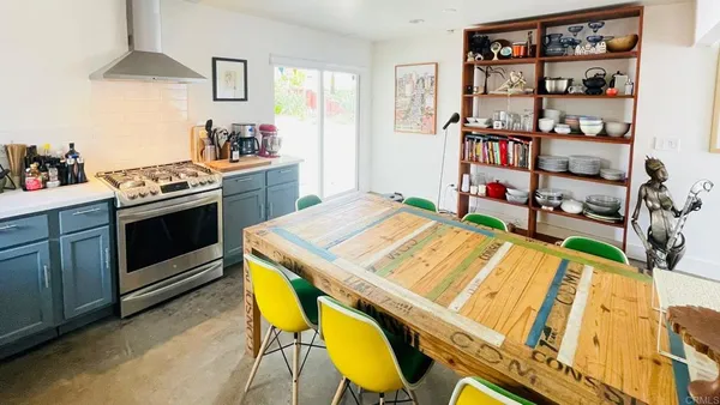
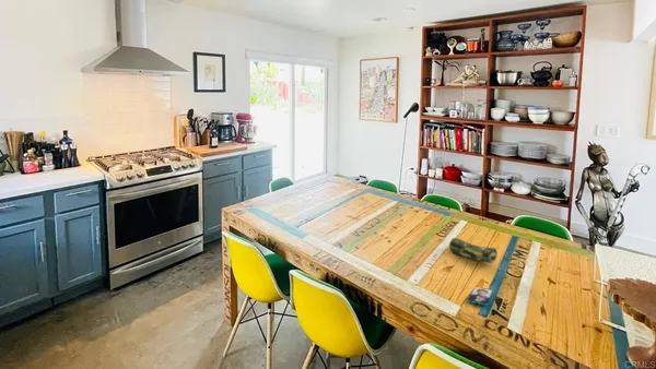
+ smartphone (480, 295)
+ pencil case (472, 250)
